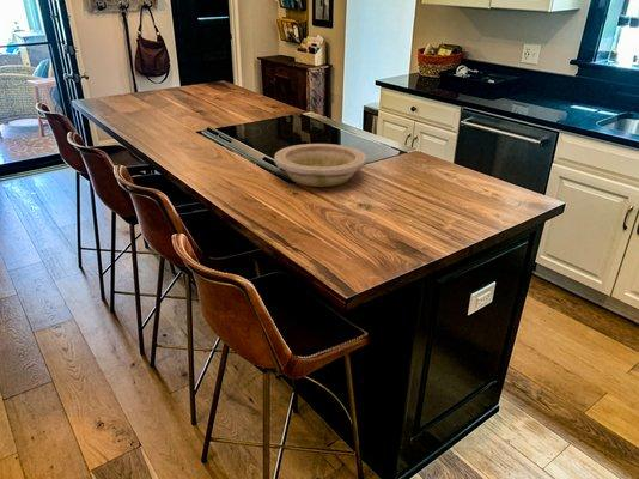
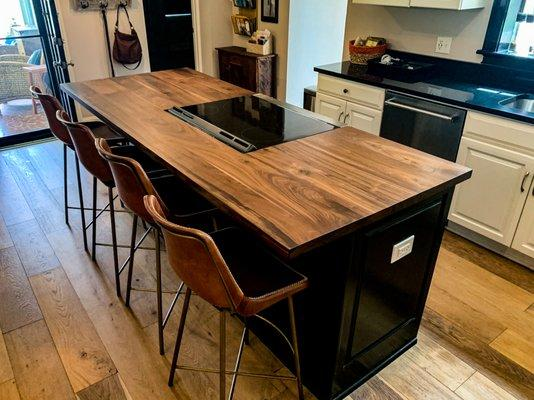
- bowl (320, 165)
